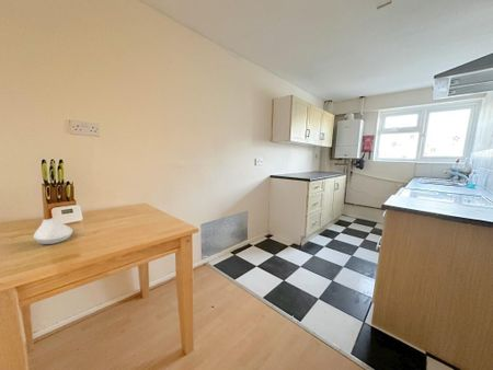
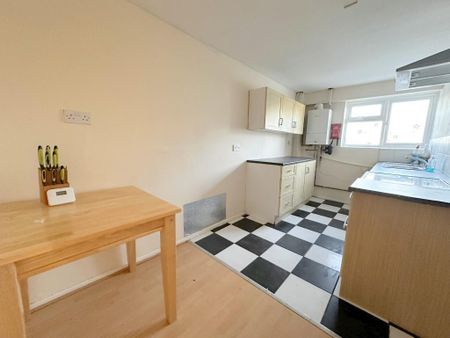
- spoon rest (50, 229)
